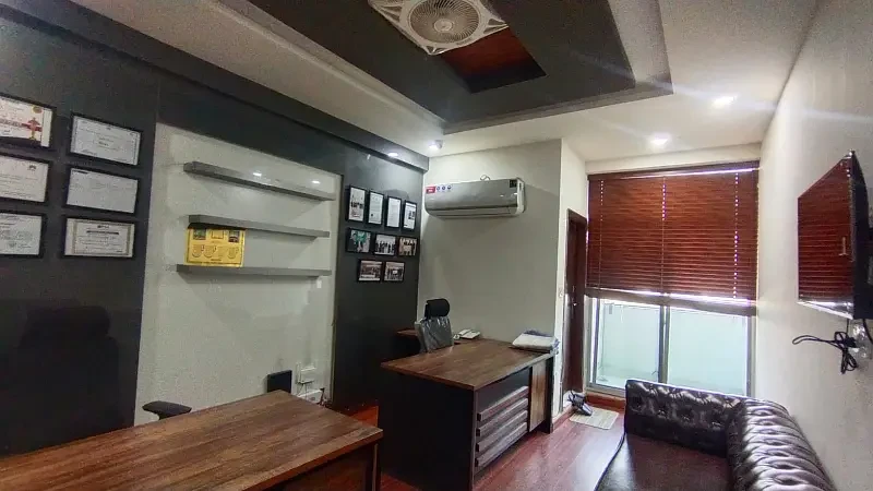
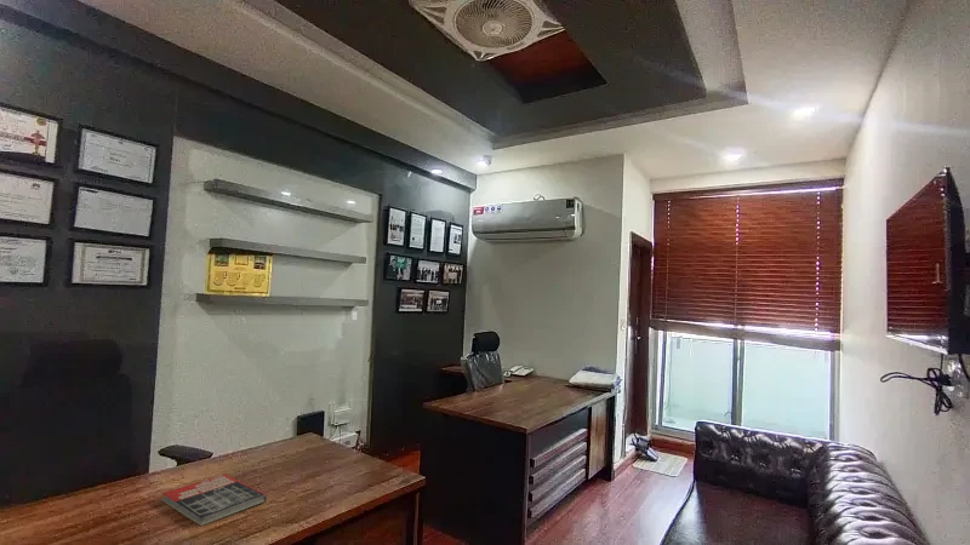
+ book (213, 497)
